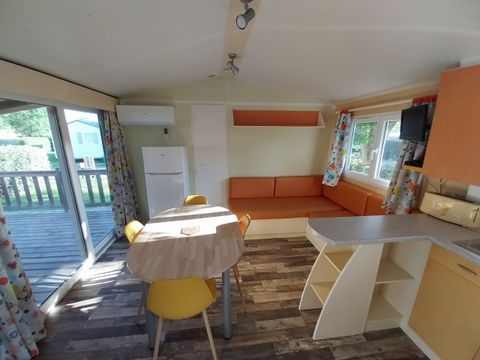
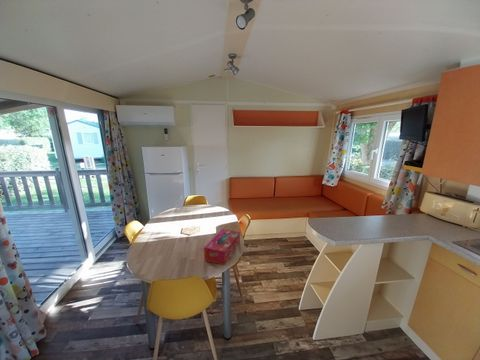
+ tissue box (223, 245)
